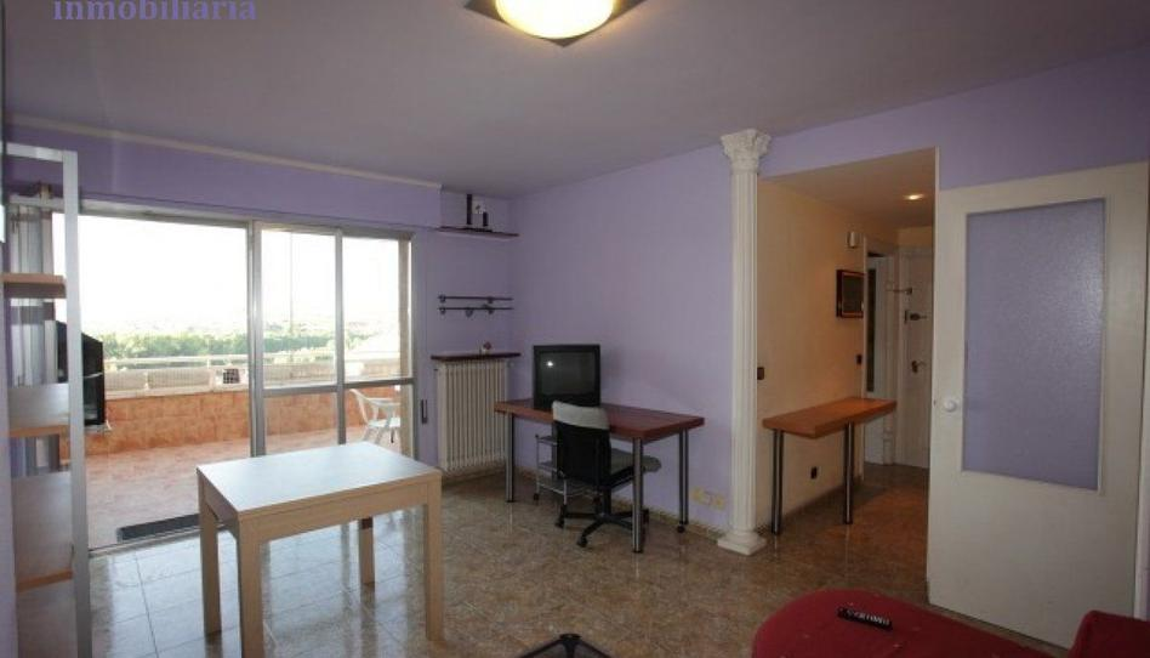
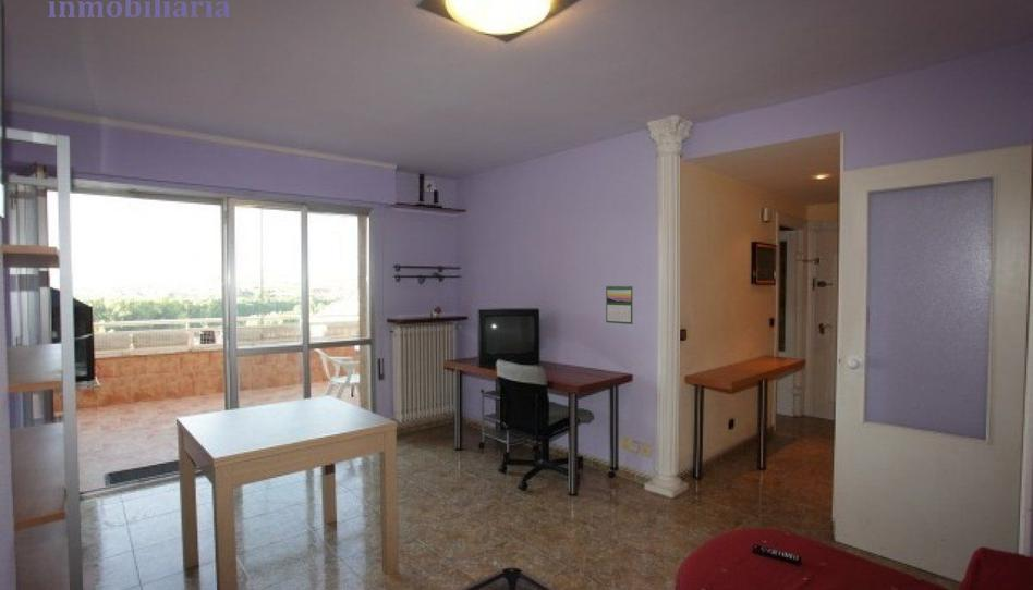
+ calendar (619, 304)
